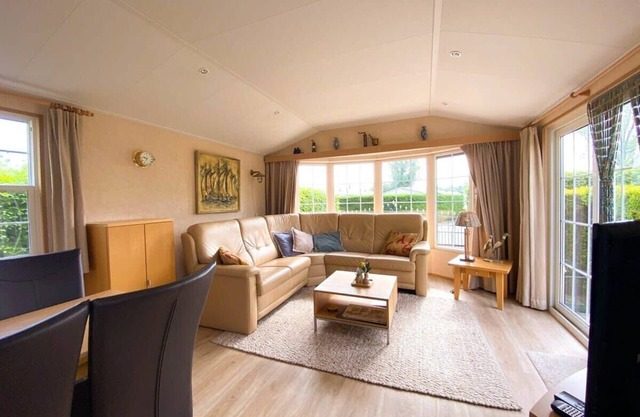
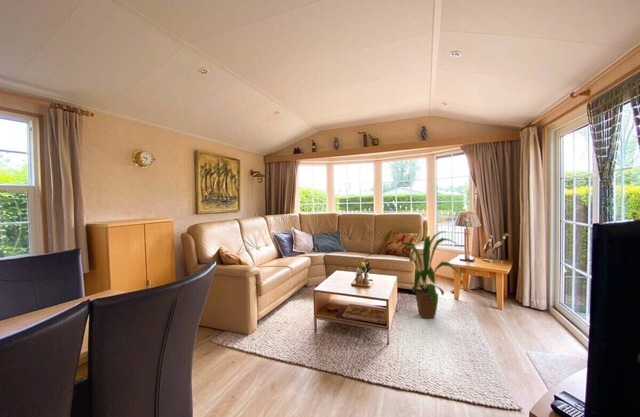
+ house plant (423, 270)
